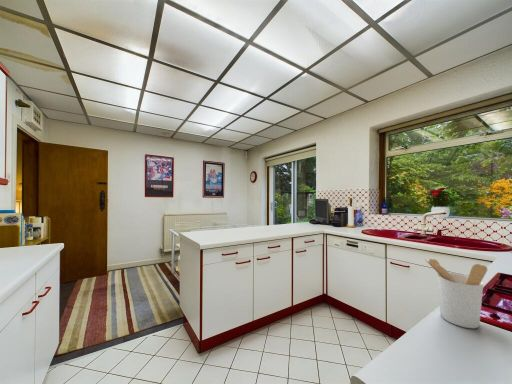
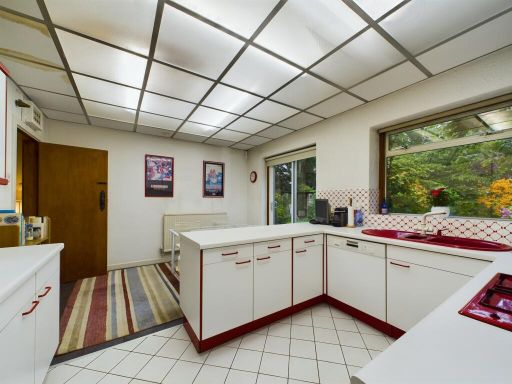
- utensil holder (451, 289)
